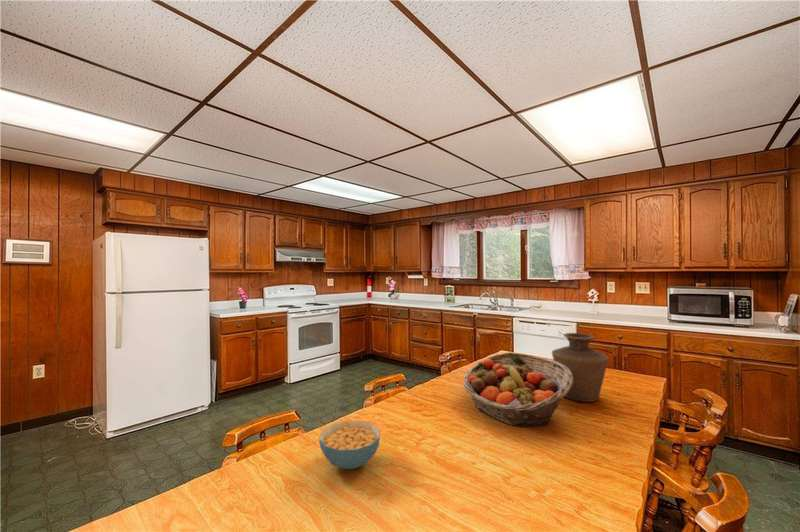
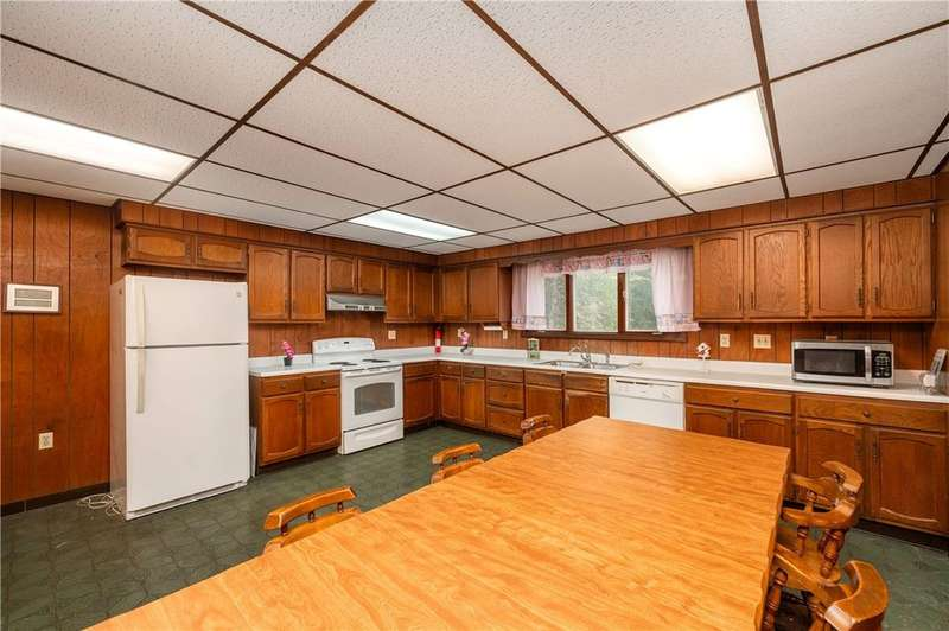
- vase (579, 365)
- fruit basket (514, 385)
- cereal bowl (350, 449)
